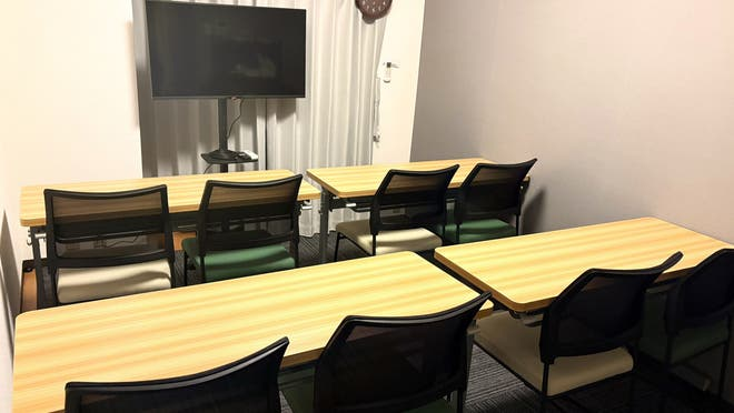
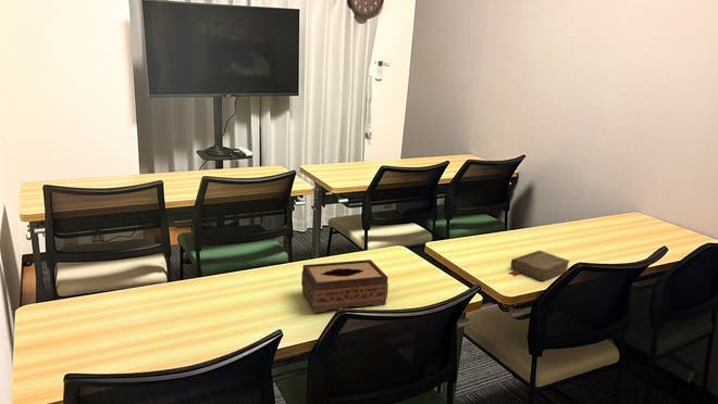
+ tissue box (344, 285)
+ book (536, 265)
